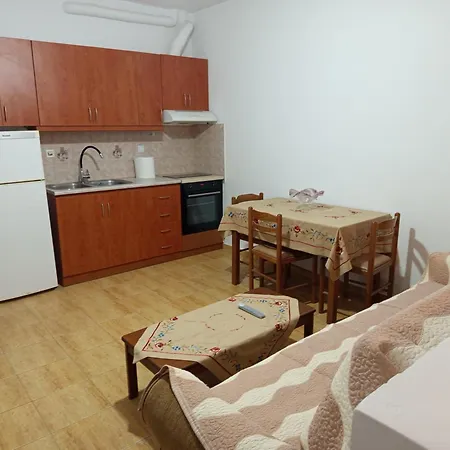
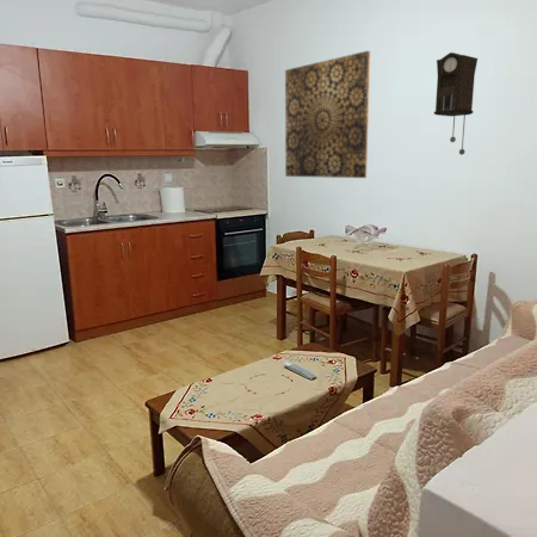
+ pendulum clock (453, 105)
+ wall art (323, 121)
